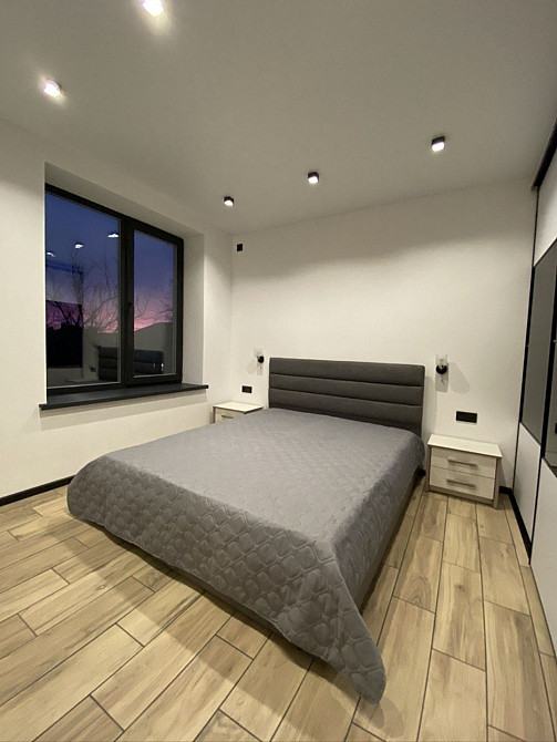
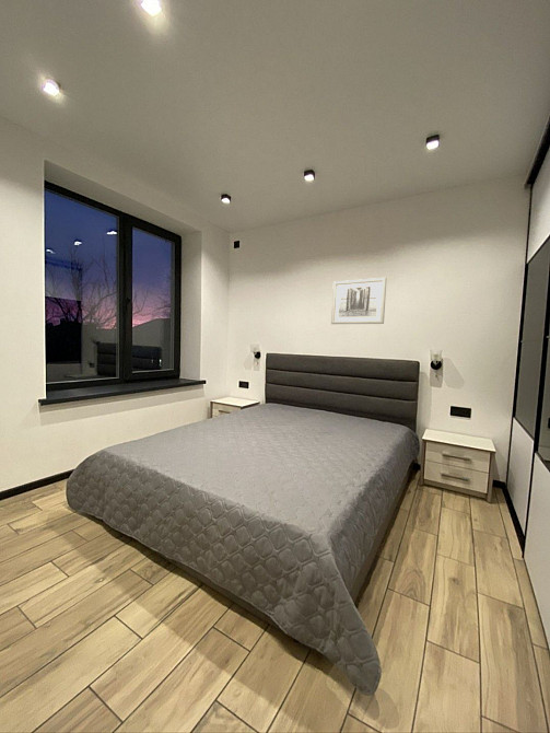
+ wall art (356, 302)
